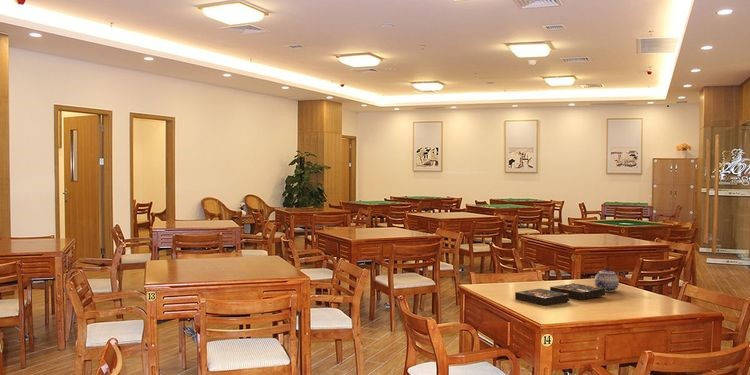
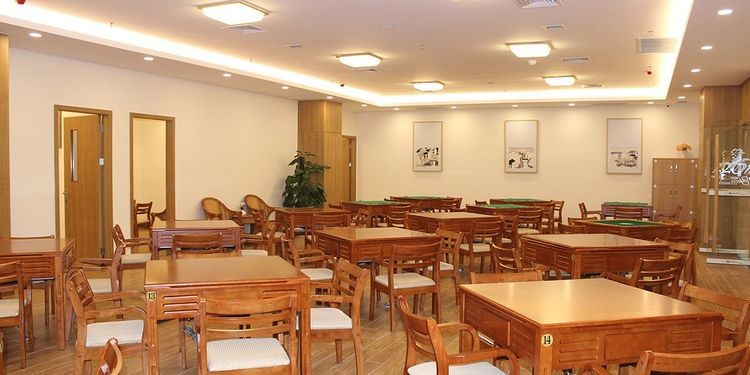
- board game (560, 293)
- teapot (606, 279)
